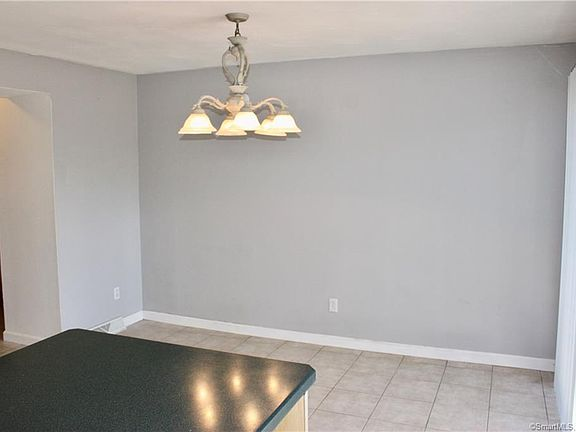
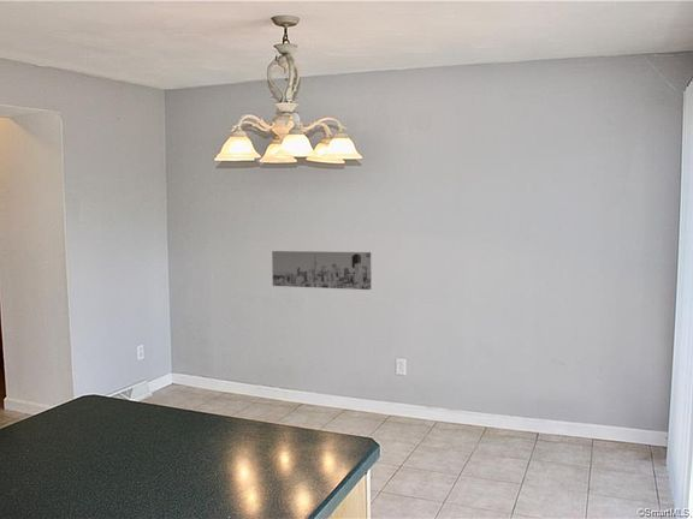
+ wall art (320, 269)
